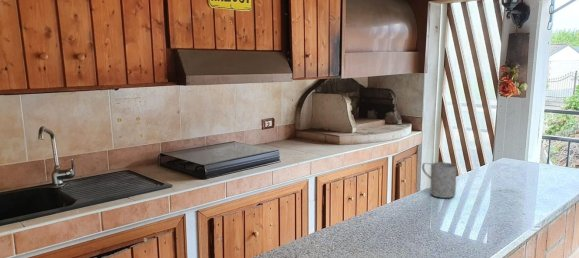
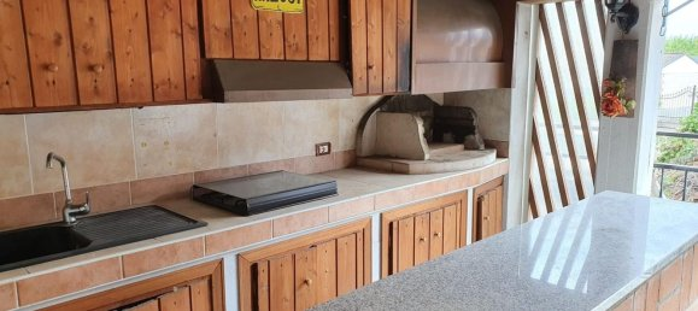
- mug (438, 178)
